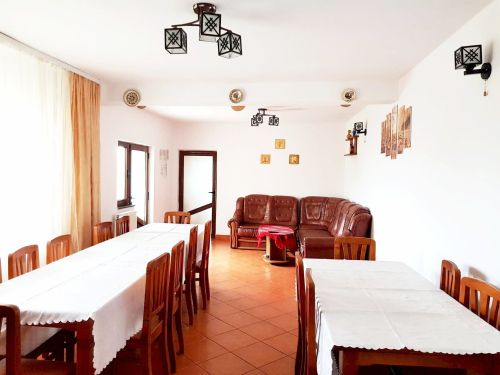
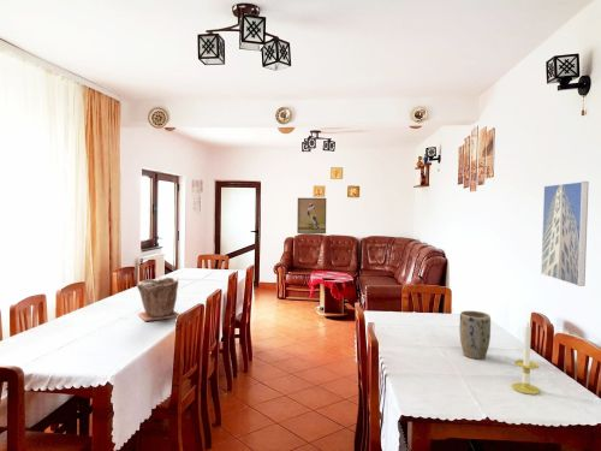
+ candle (526, 354)
+ plant pot (159, 297)
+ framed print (563, 231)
+ plant pot (474, 334)
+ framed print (311, 215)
